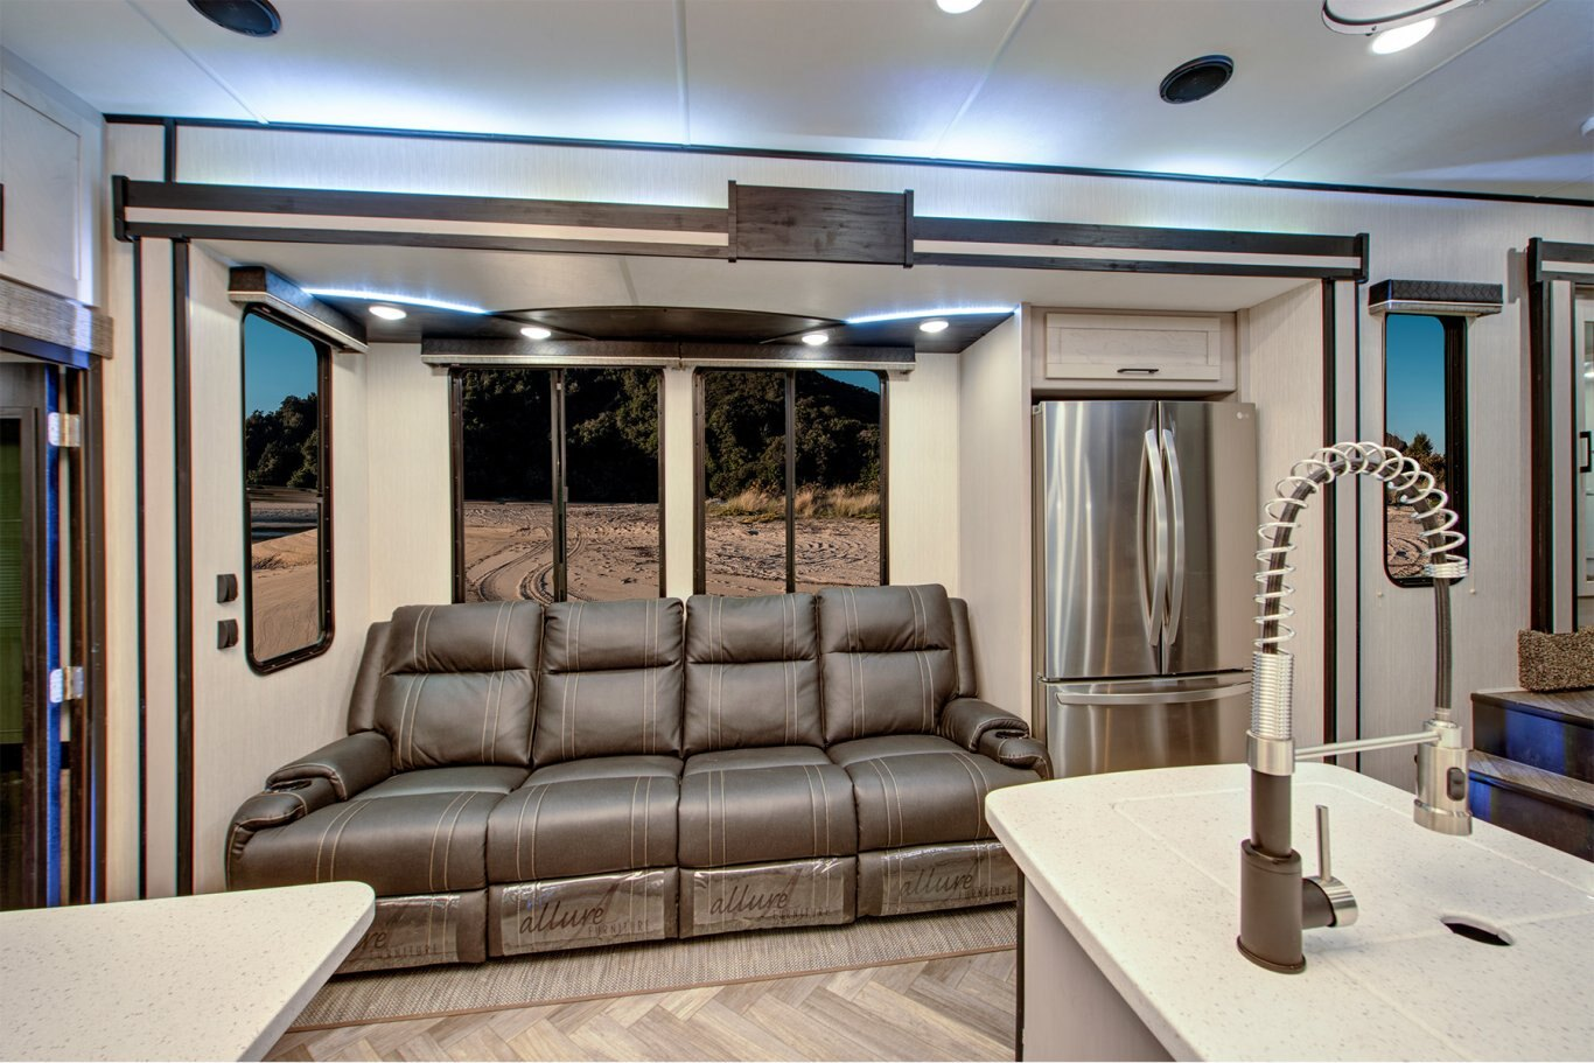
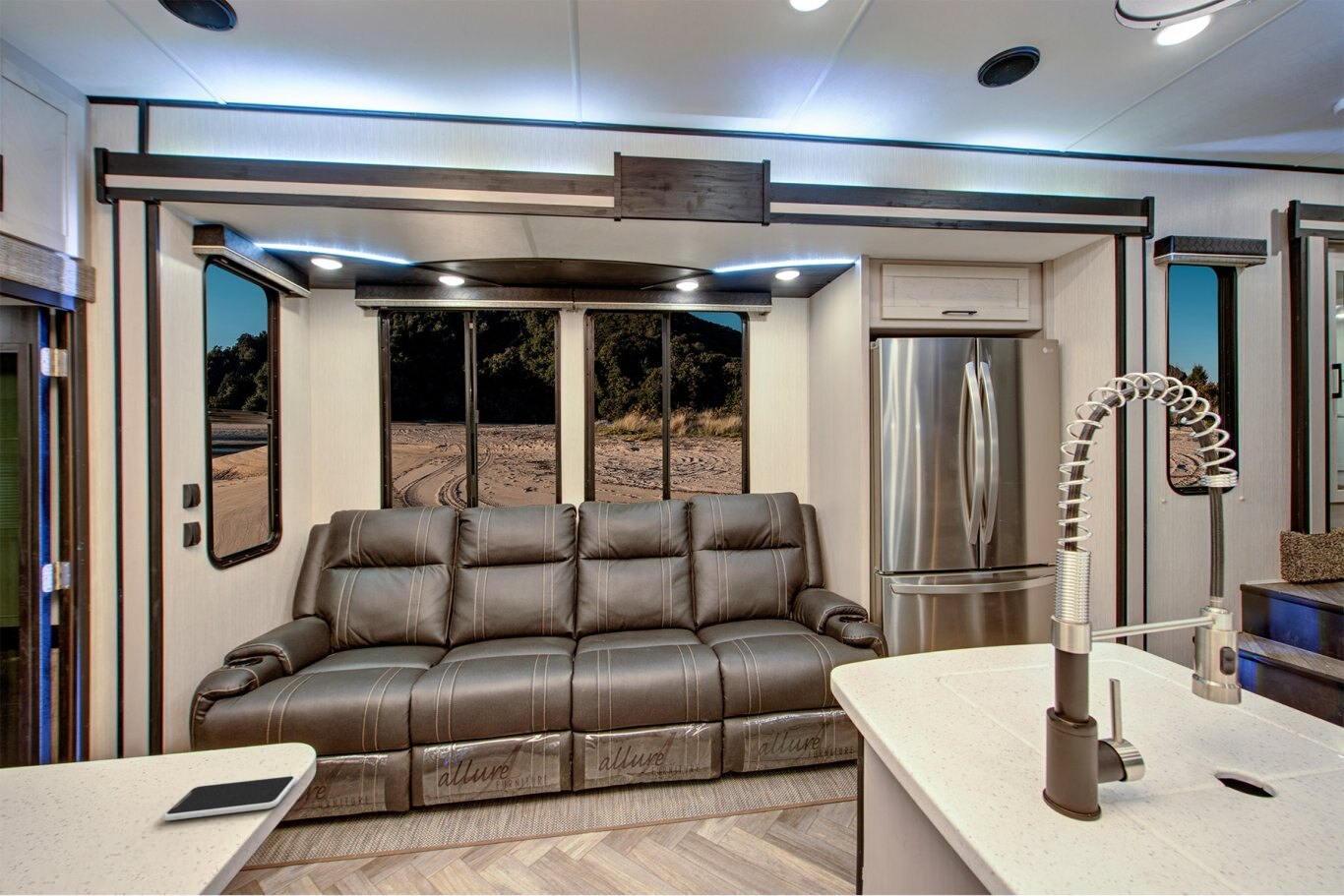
+ smartphone (233, 797)
